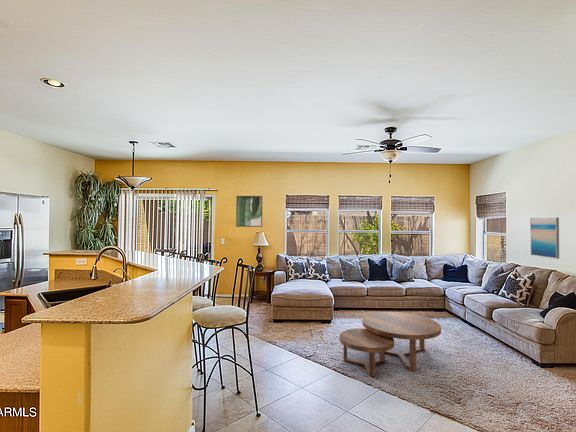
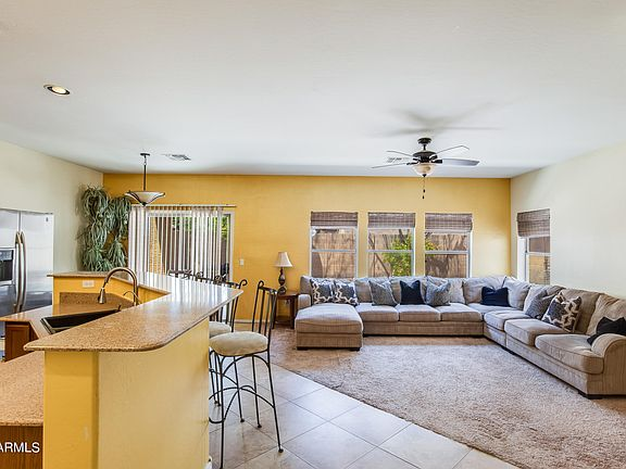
- coffee table (388, 341)
- wall art (544, 237)
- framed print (249, 211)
